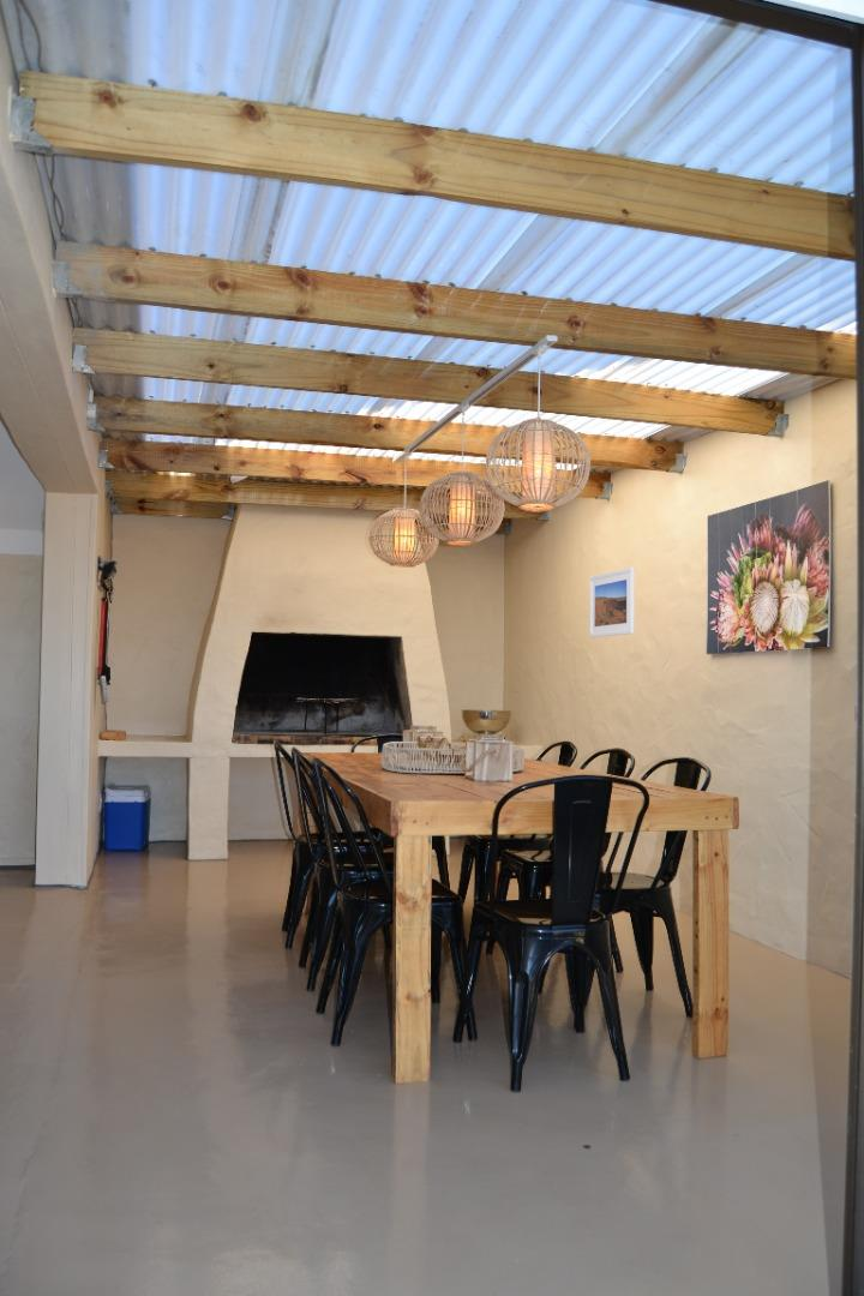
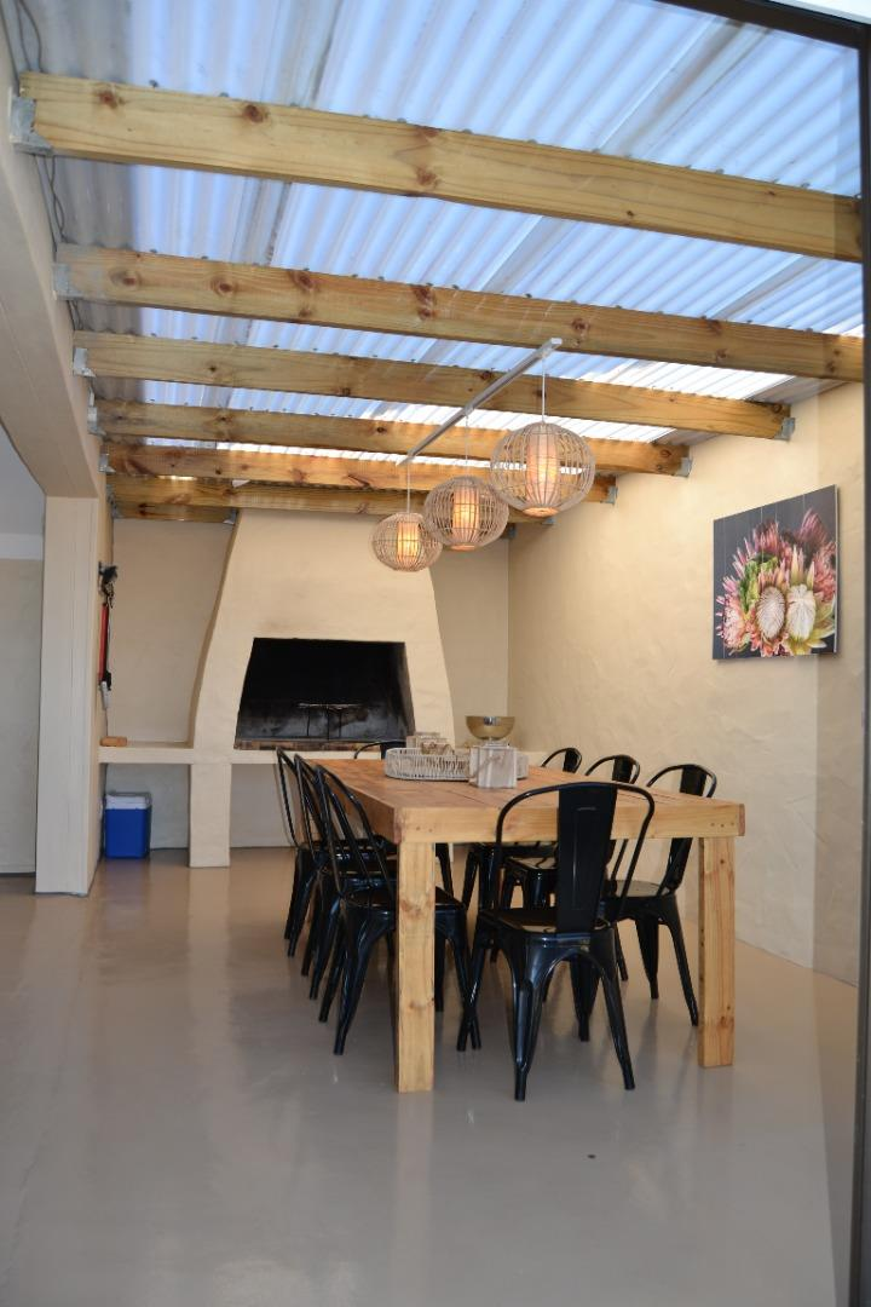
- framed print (611, 604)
